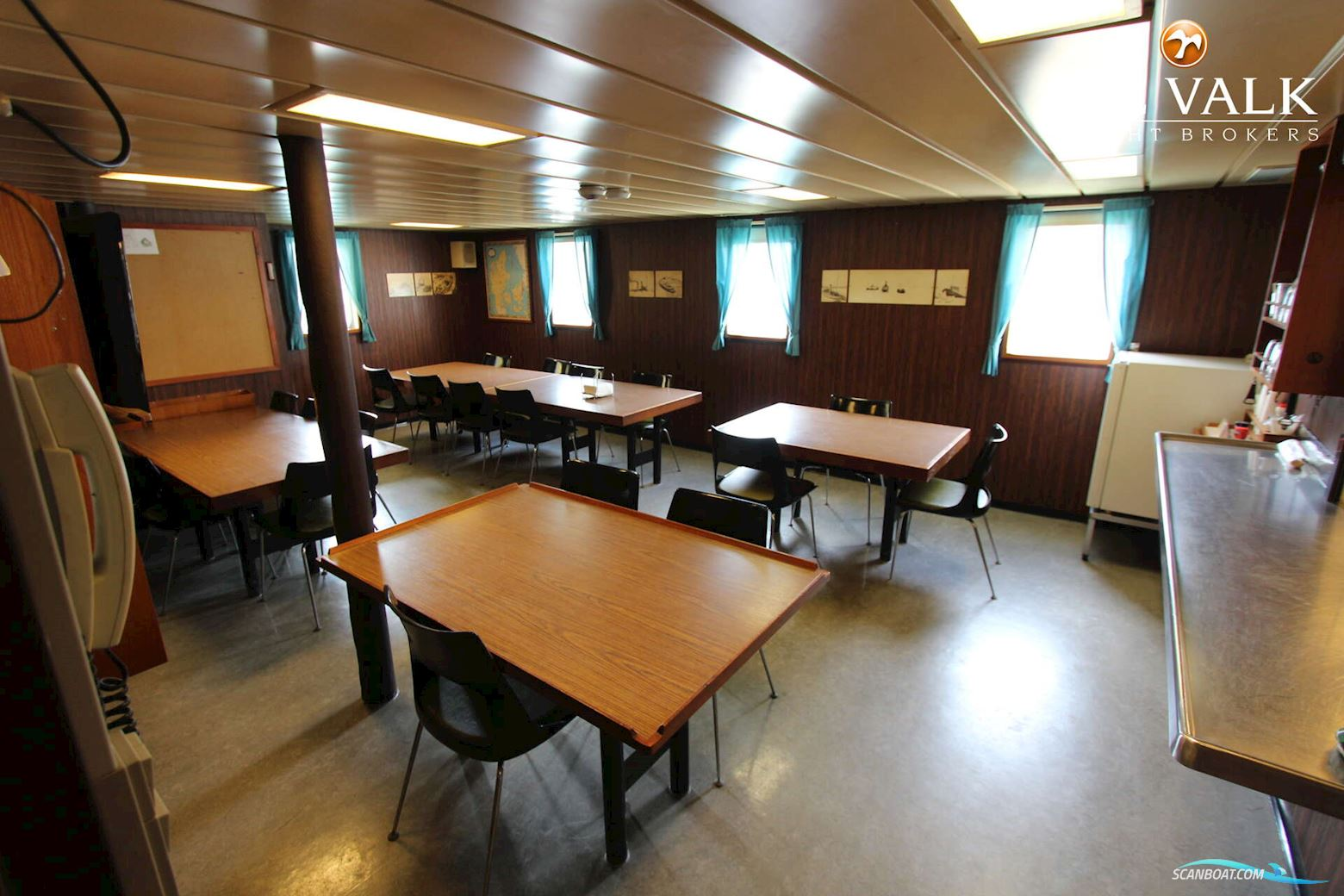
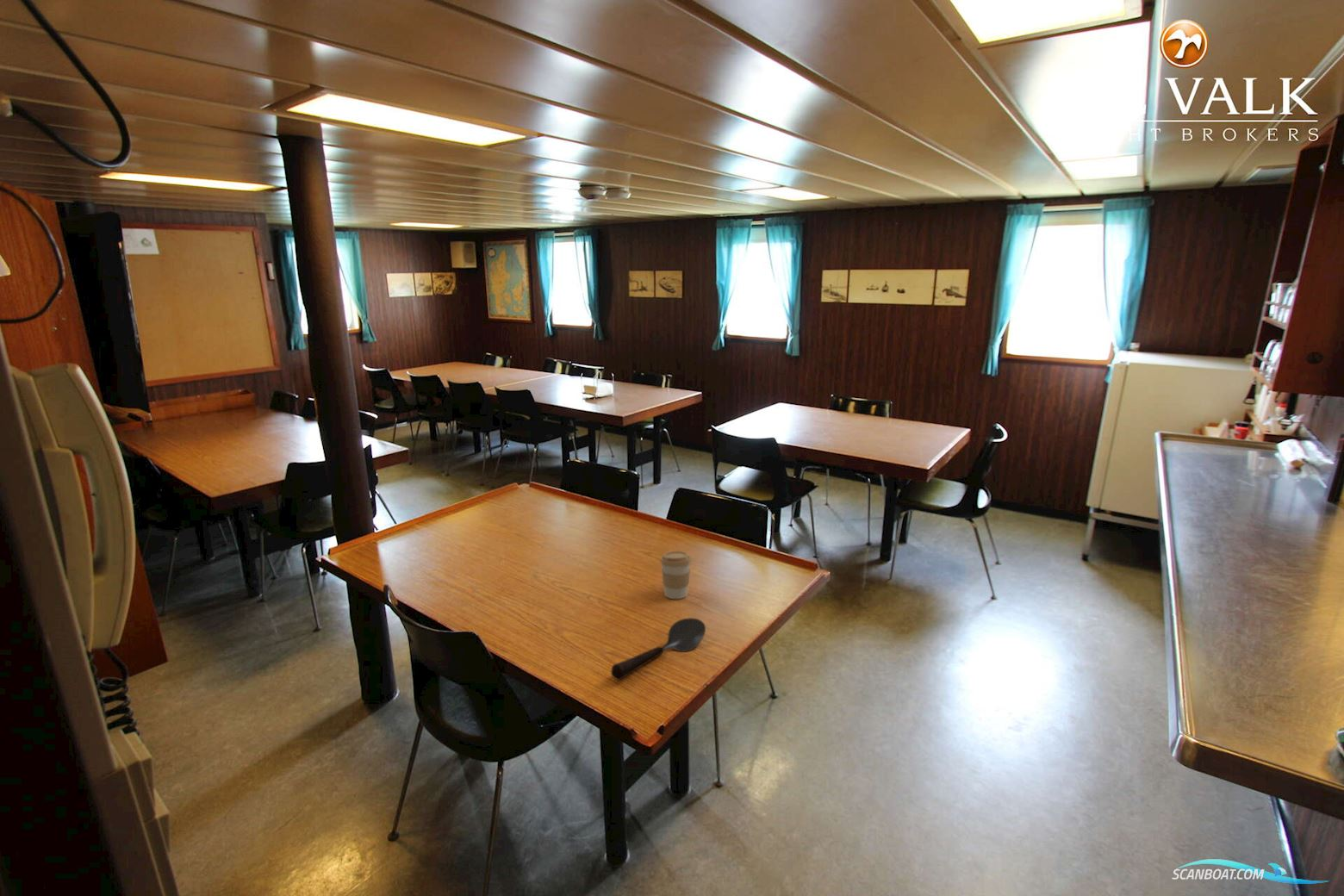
+ spoon (661, 647)
+ coffee cup (675, 573)
